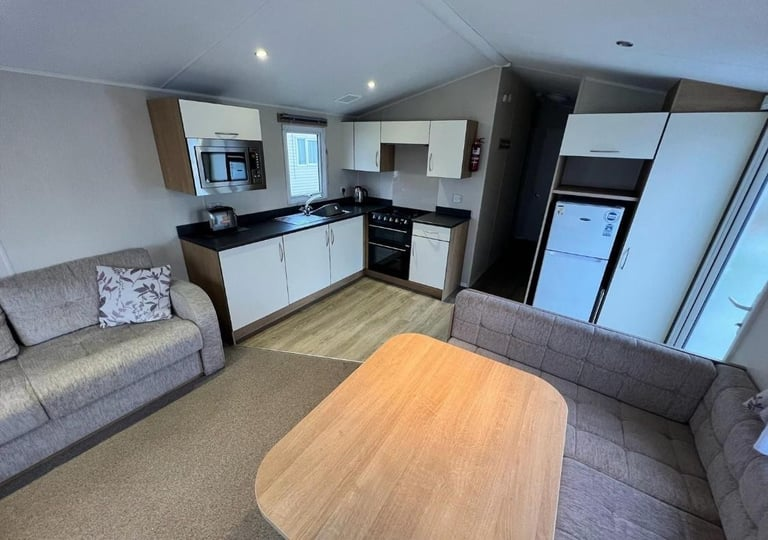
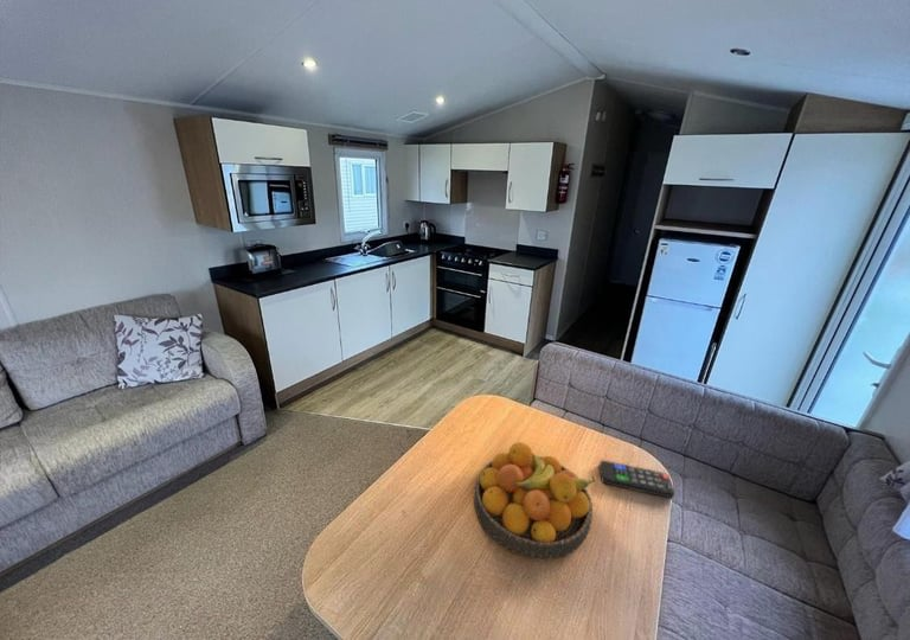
+ remote control (635, 478)
+ fruit bowl (532, 486)
